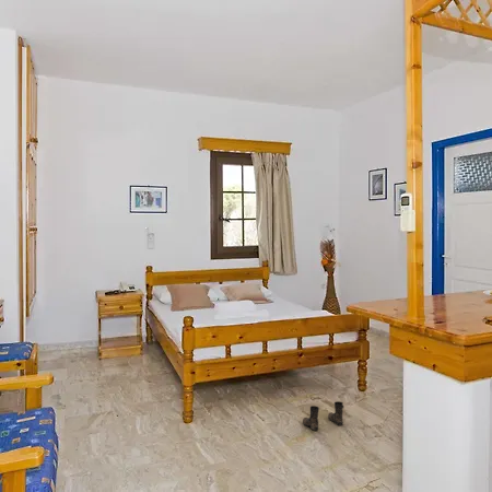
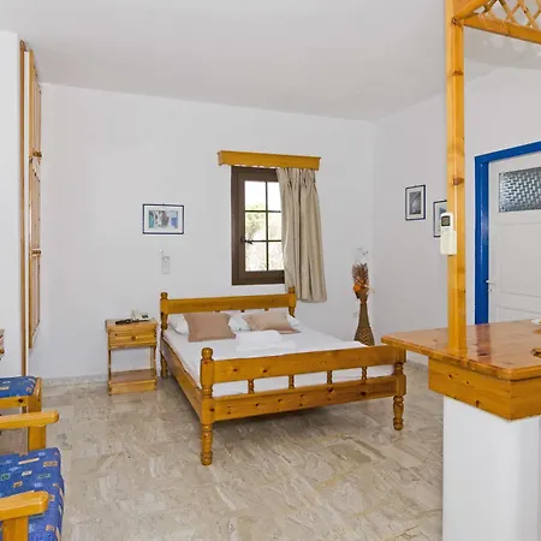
- boots (317, 412)
